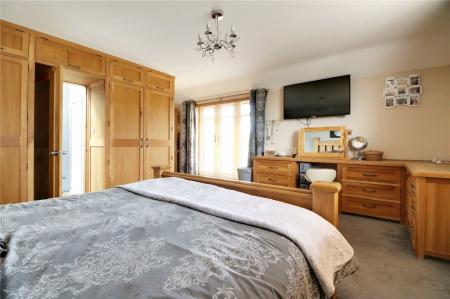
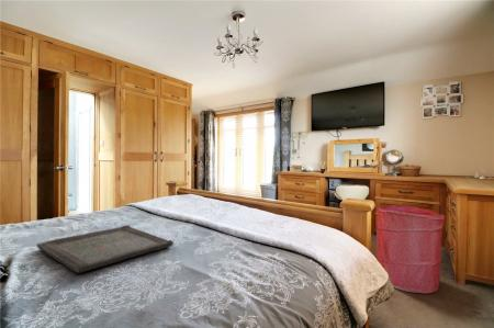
+ serving tray (106, 244)
+ laundry hamper (407, 244)
